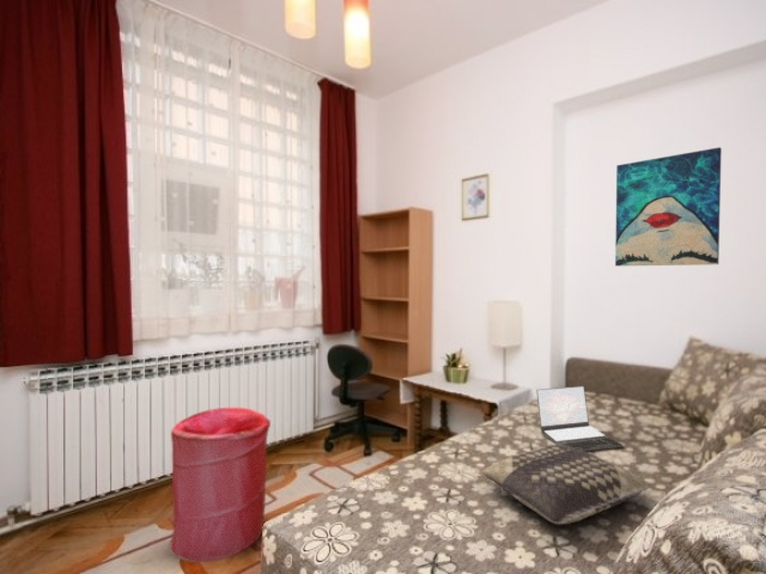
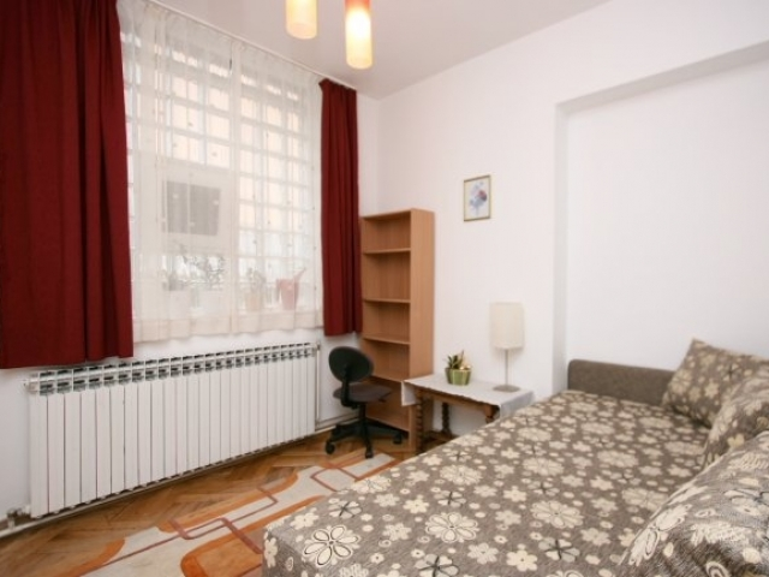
- laptop (577, 416)
- wall art (664, 212)
- cushion (561, 478)
- laundry hamper (221, 475)
